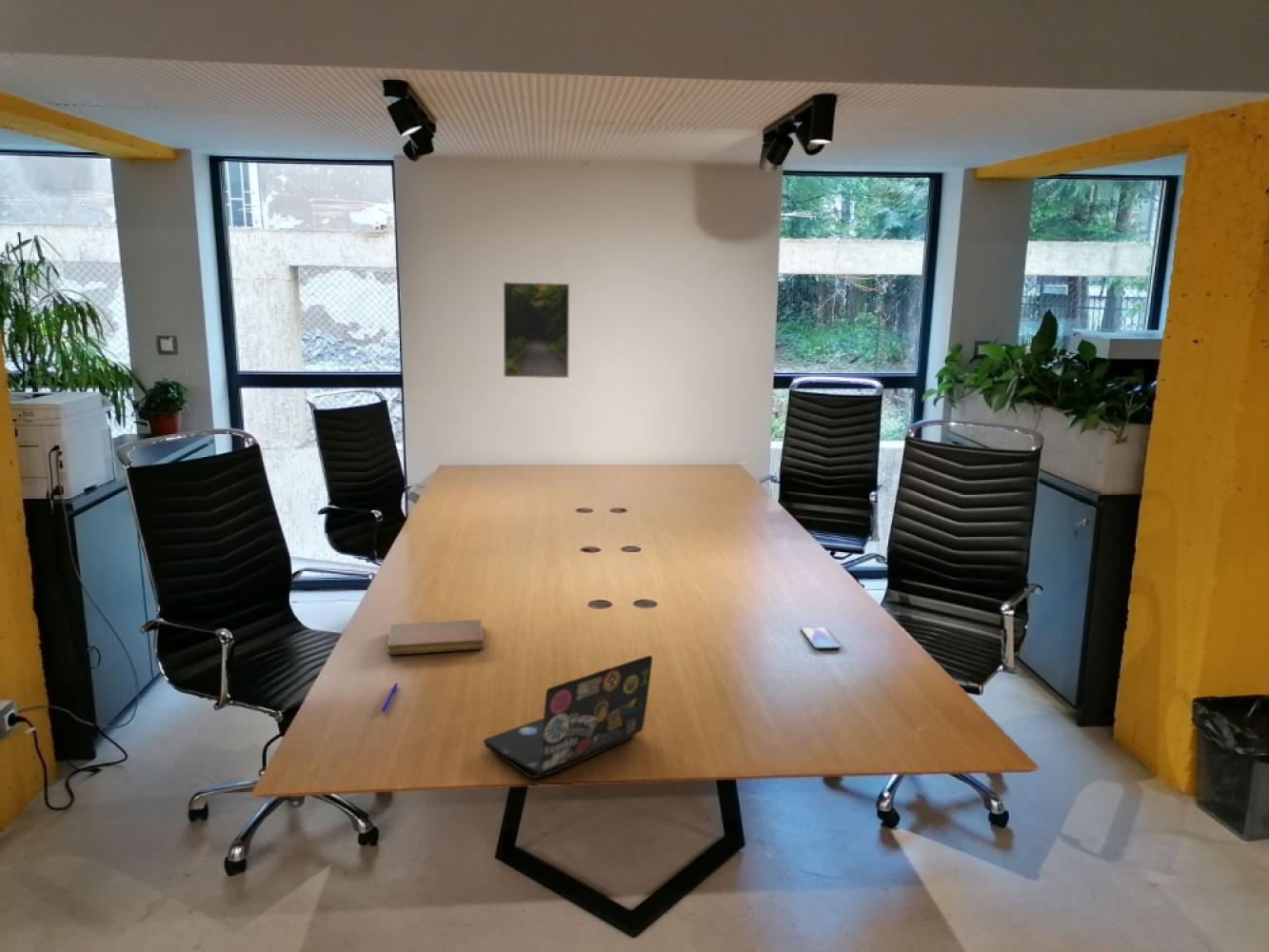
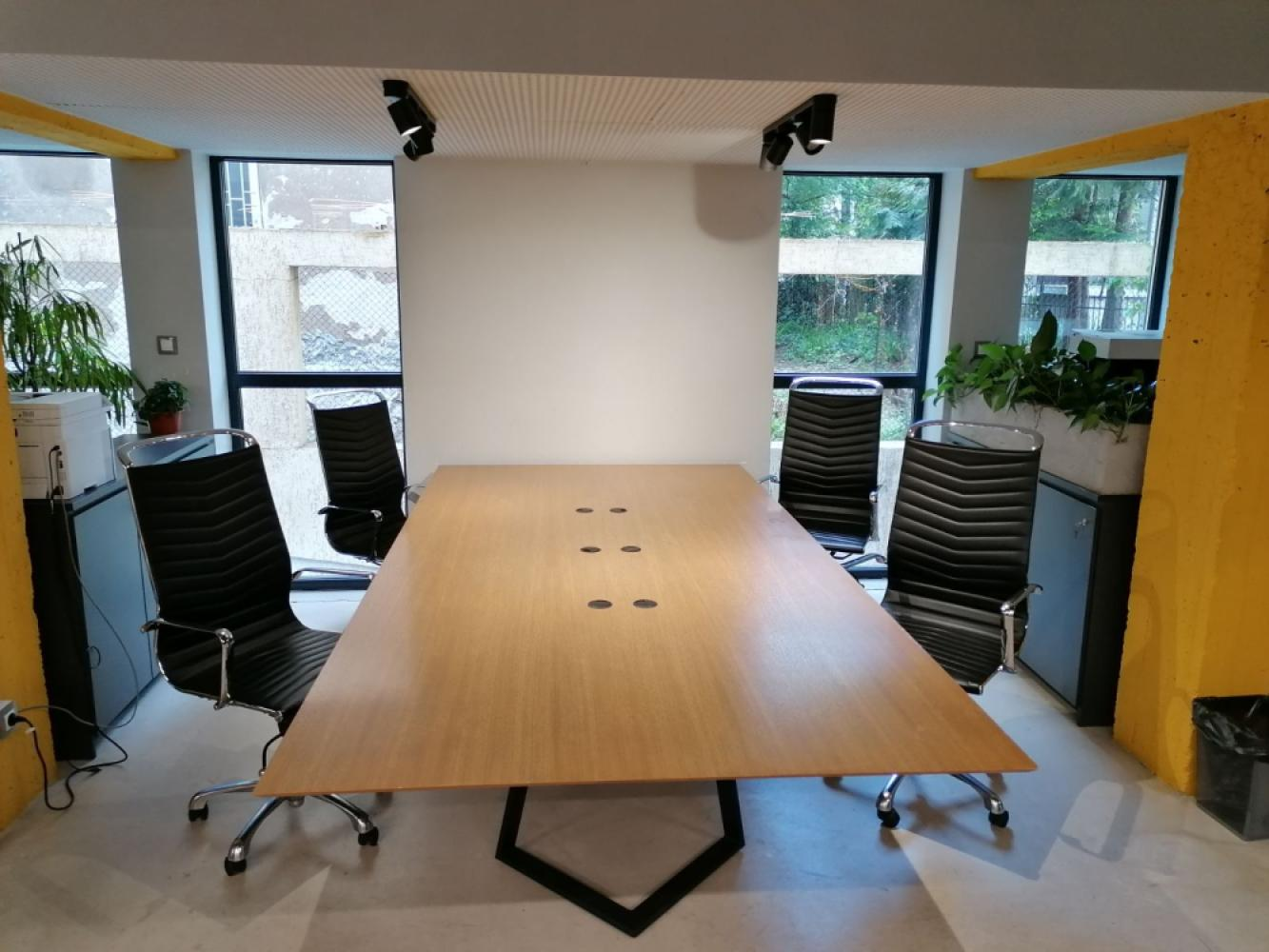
- pen (389, 697)
- laptop (567, 700)
- smartphone (820, 637)
- notebook (436, 635)
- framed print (536, 330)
